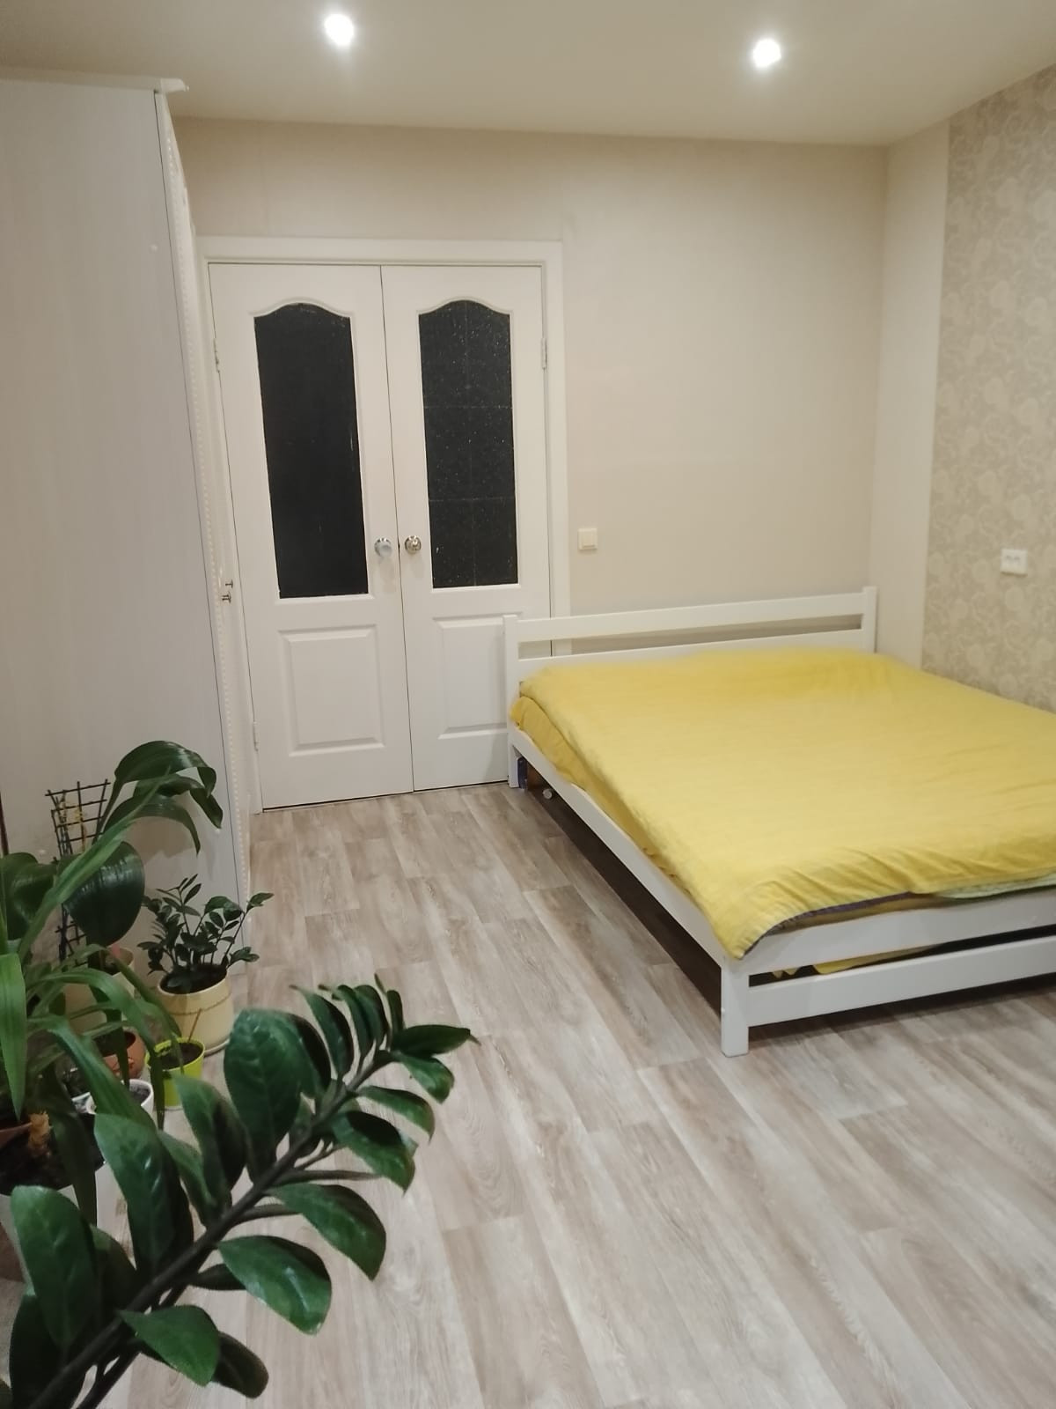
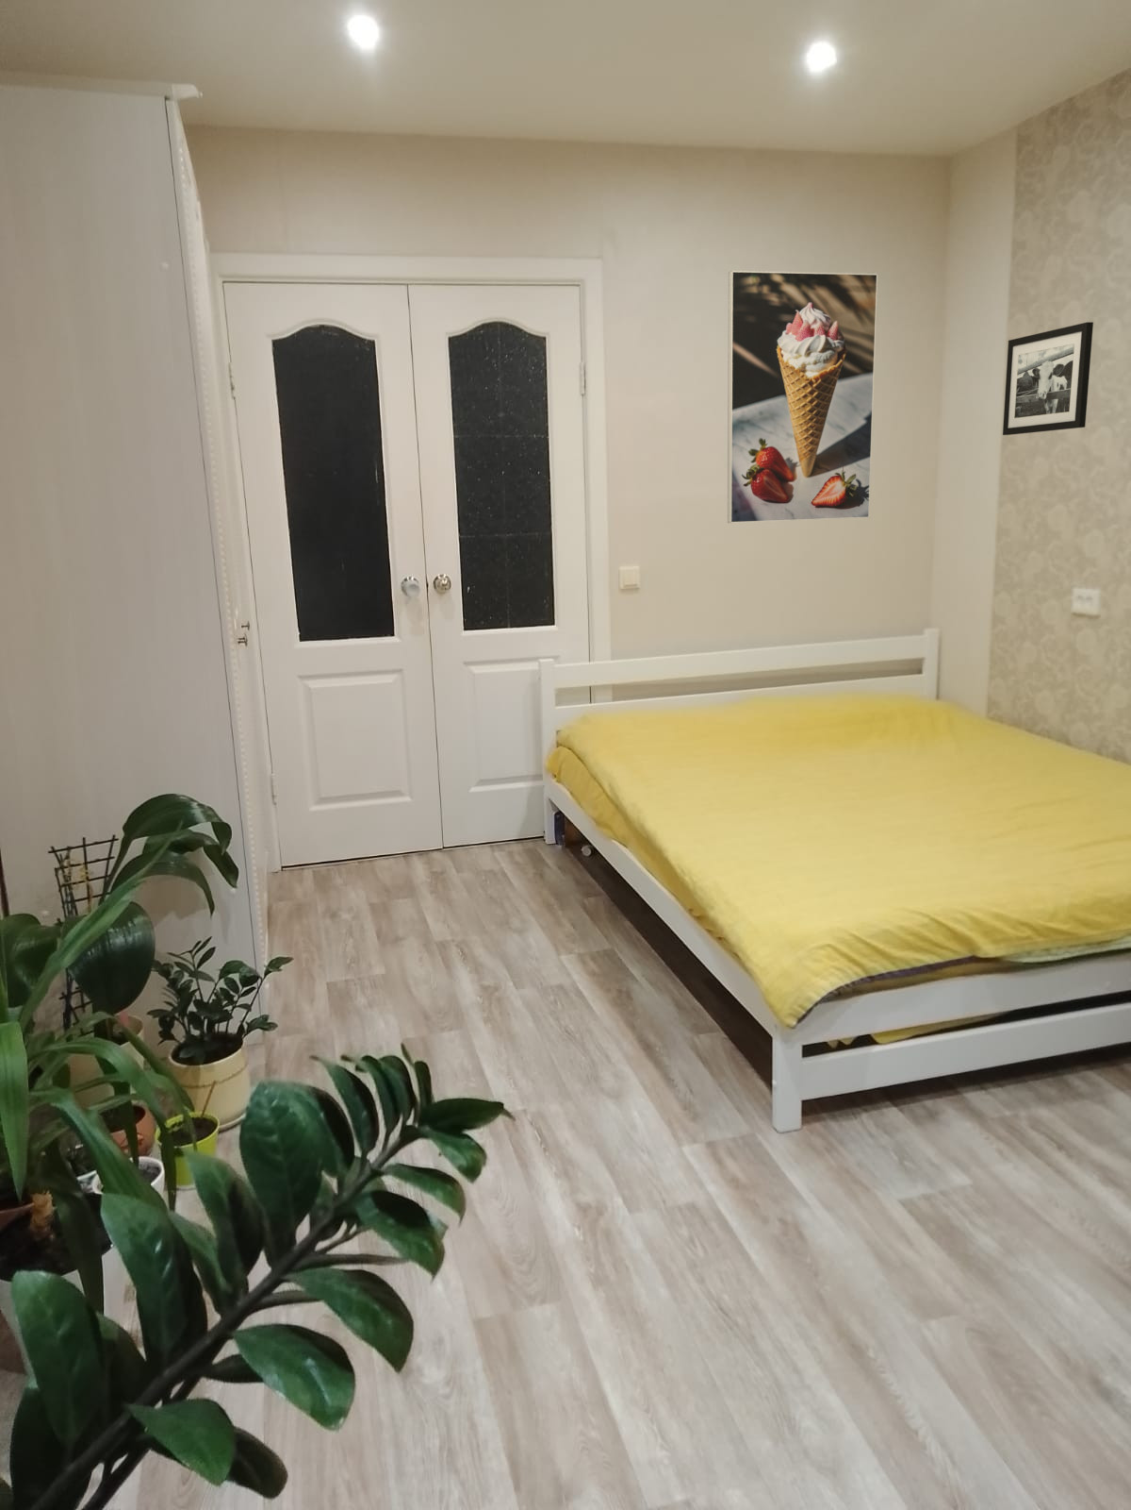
+ picture frame (1045, 382)
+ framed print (801, 399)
